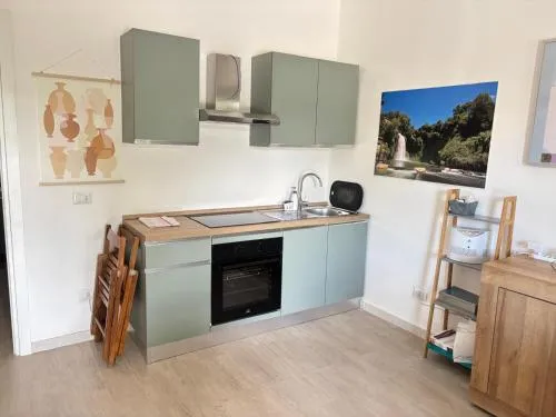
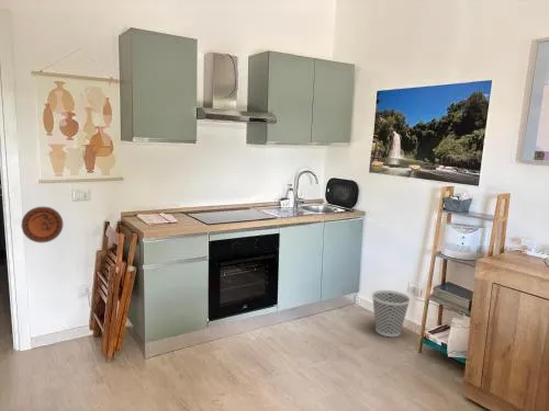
+ decorative plate (42, 224)
+ wastebasket (389, 313)
